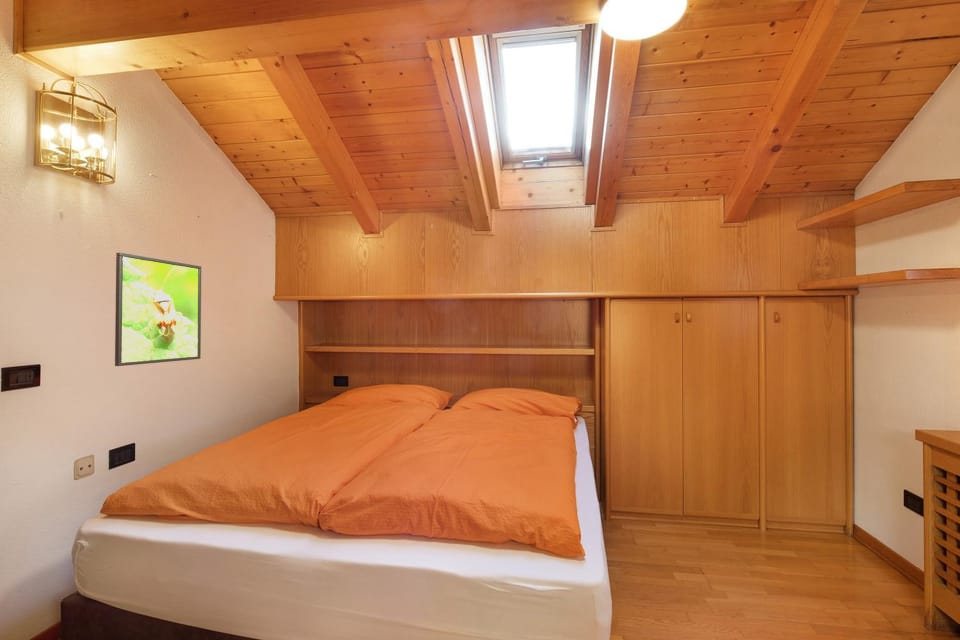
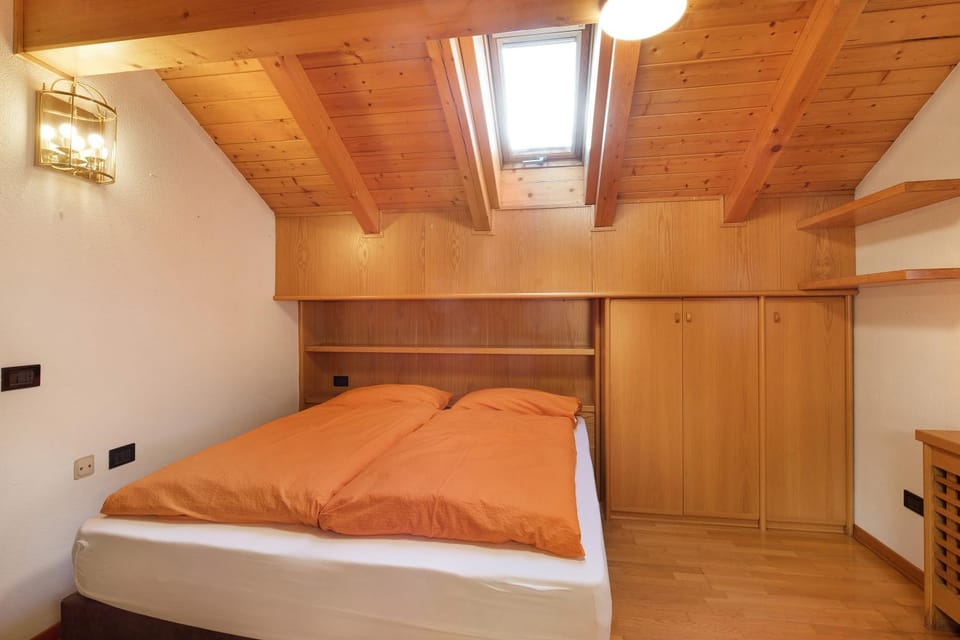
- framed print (162, 311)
